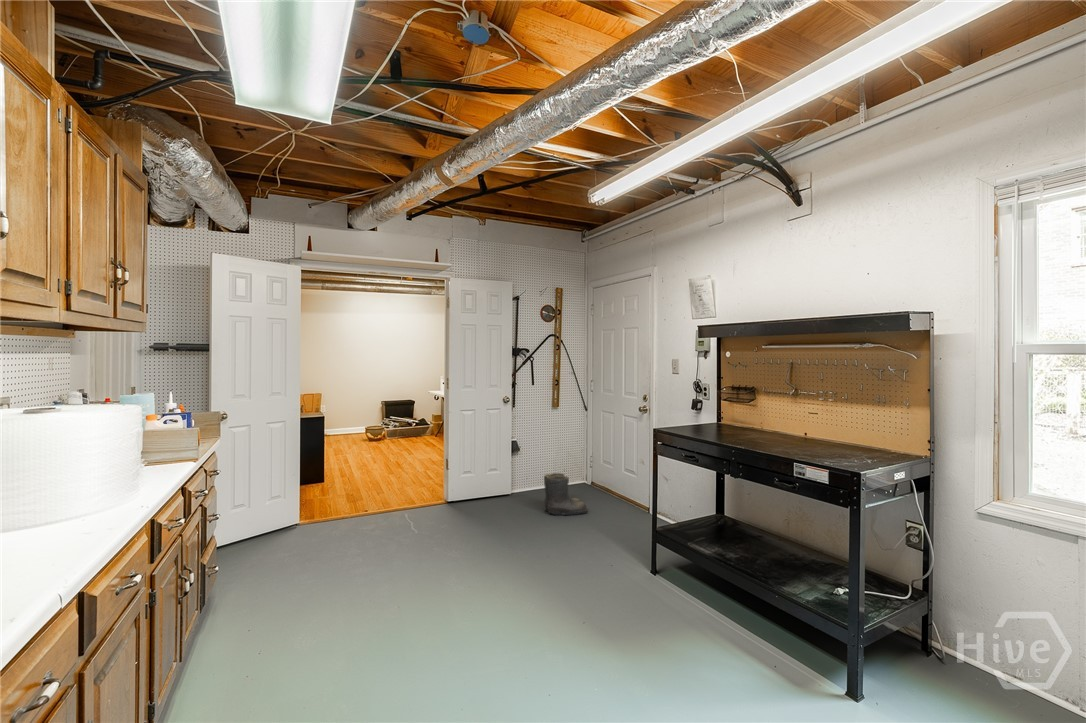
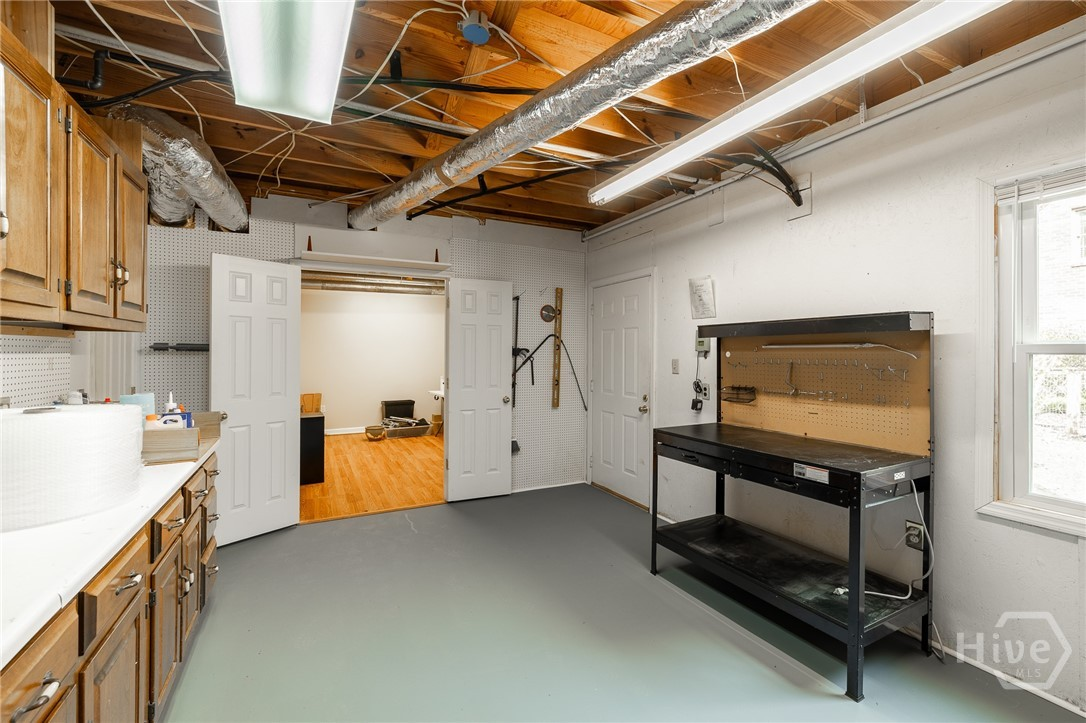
- boots (565, 492)
